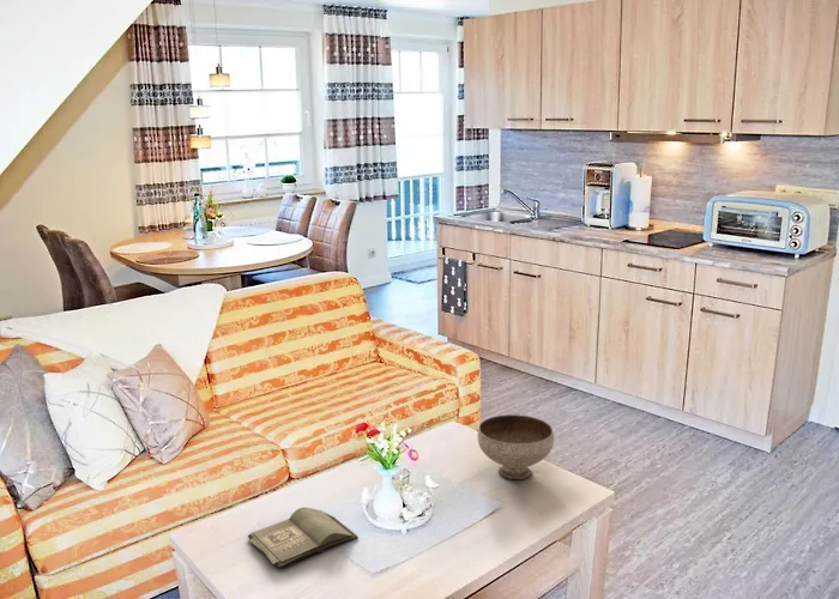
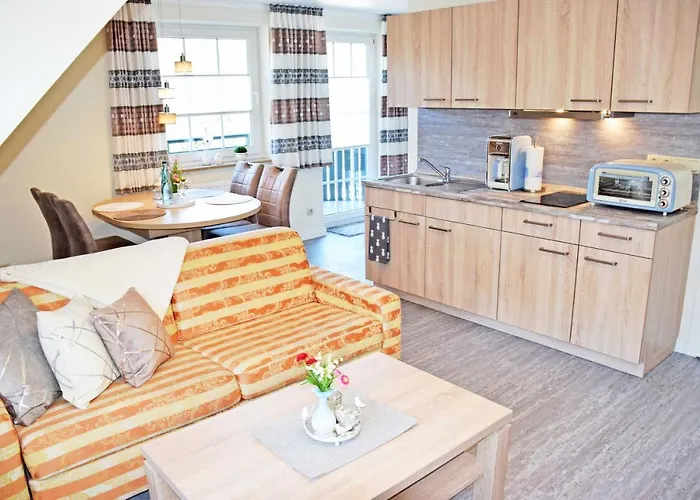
- hardback book (301, 532)
- bowl (514, 449)
